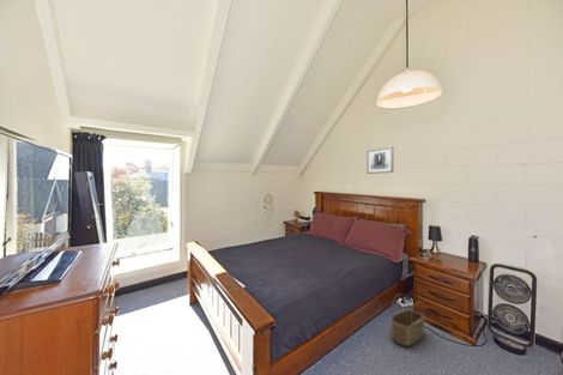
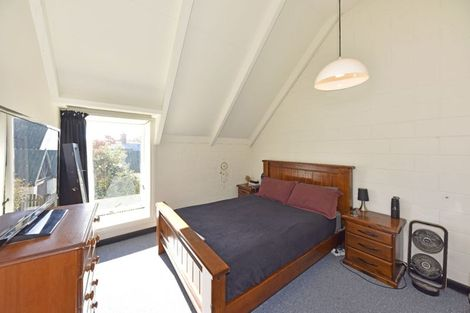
- wall art (379, 161)
- wicker basket (407, 316)
